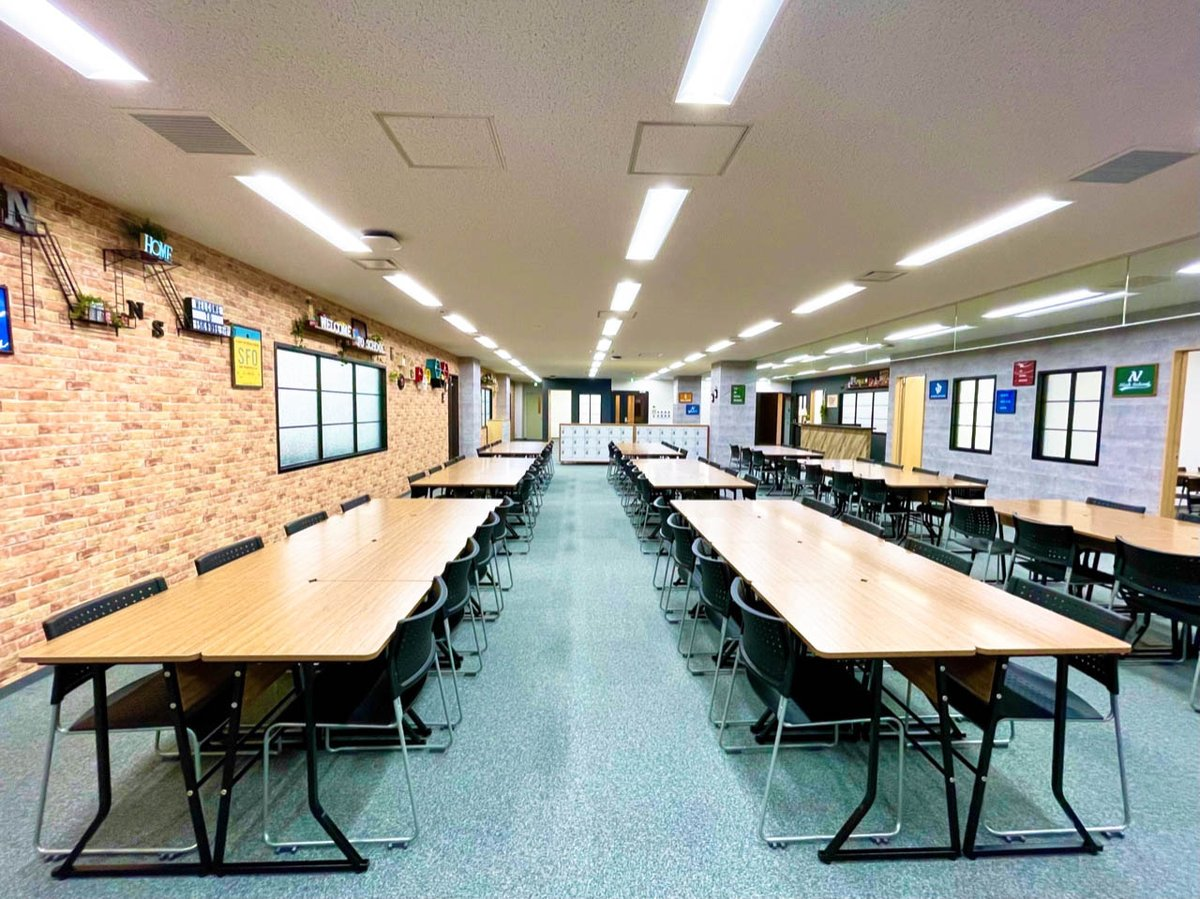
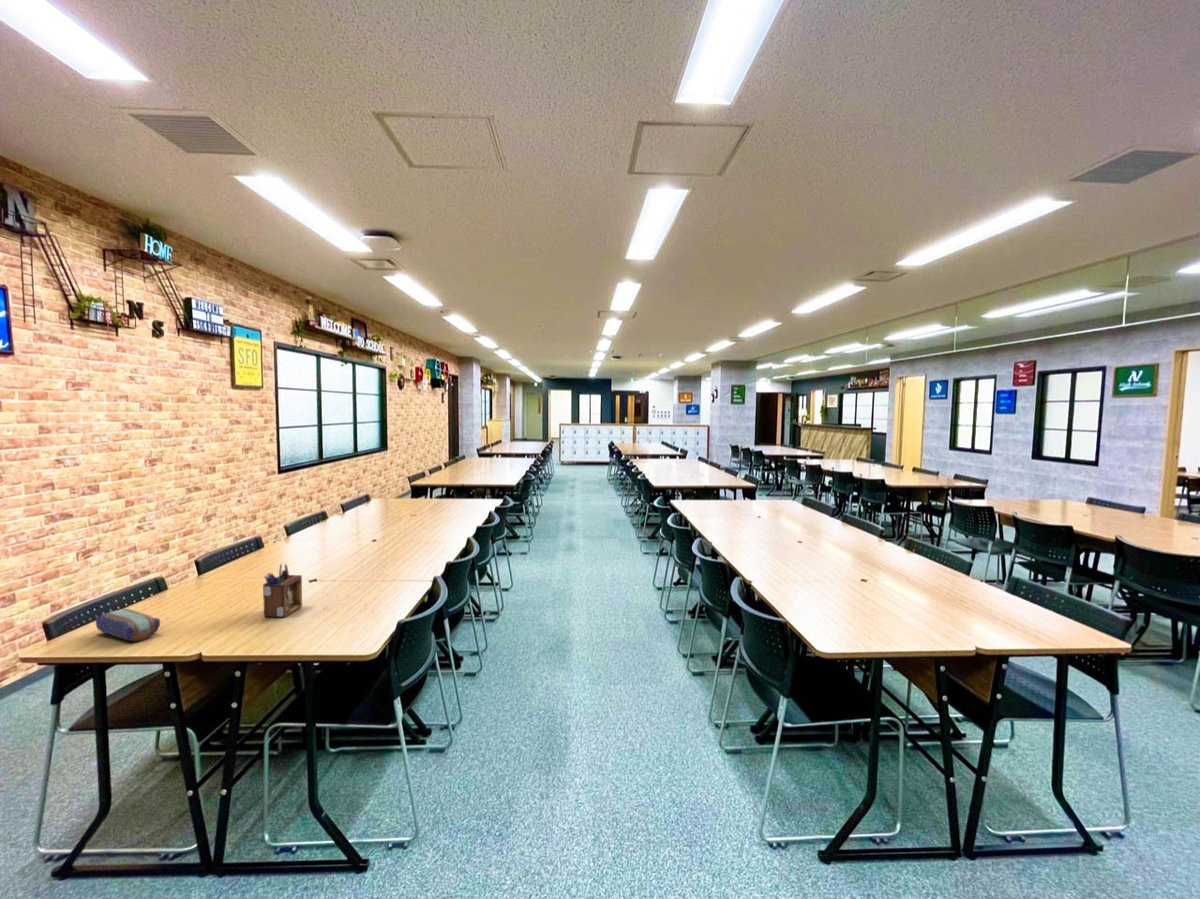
+ desk organizer (283, 589)
+ pencil case (128, 623)
